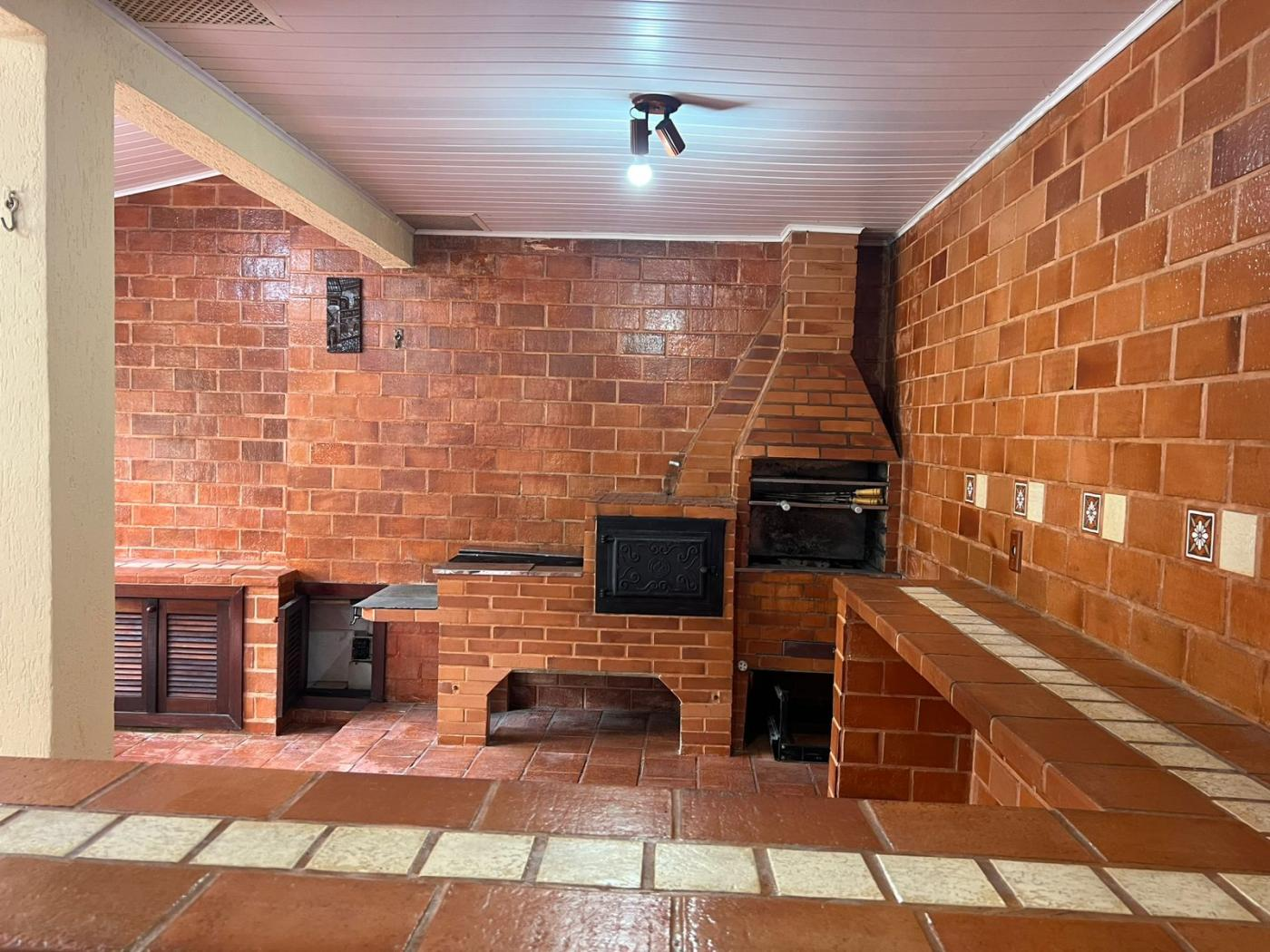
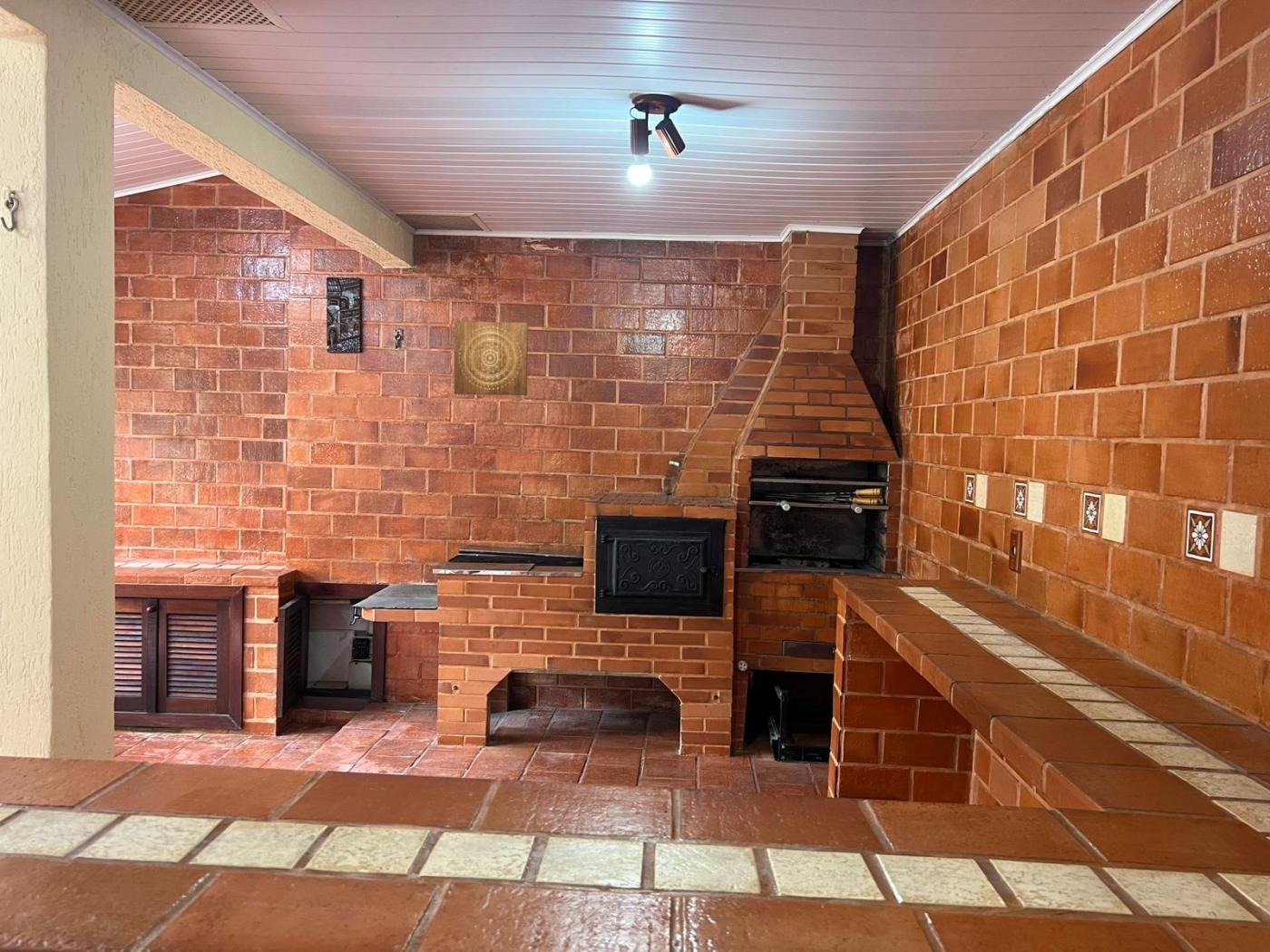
+ wall art (491, 358)
